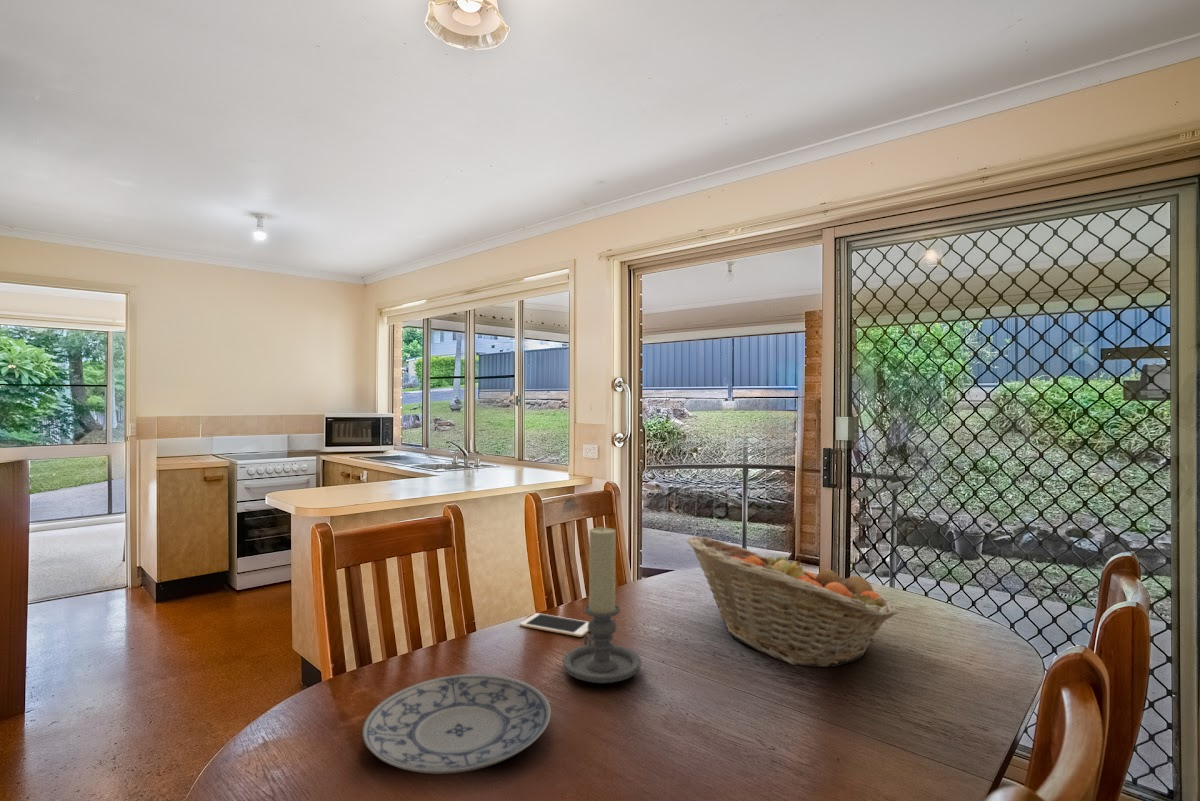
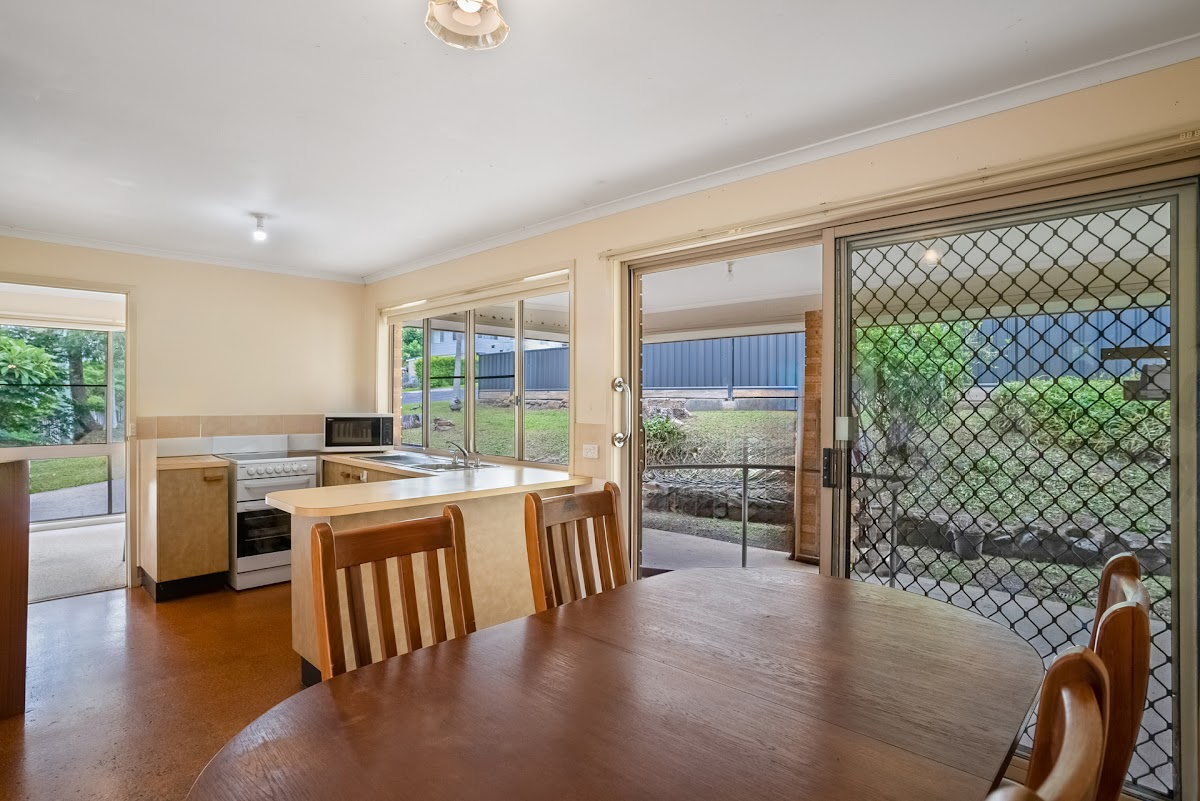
- fruit basket (782, 589)
- plate (459, 724)
- candle holder (599, 597)
- cell phone (557, 624)
